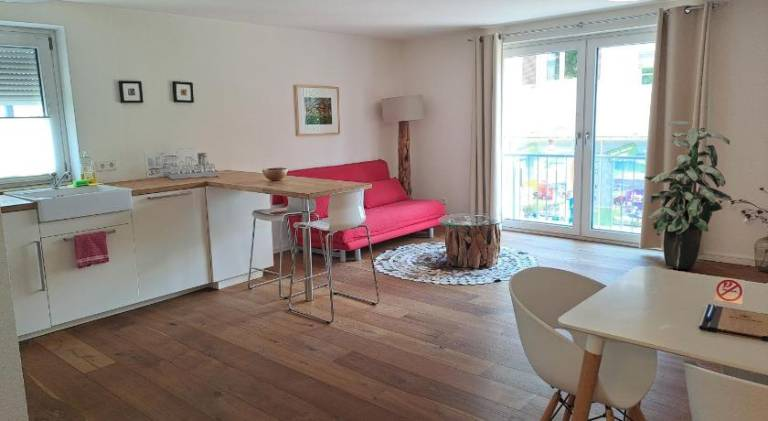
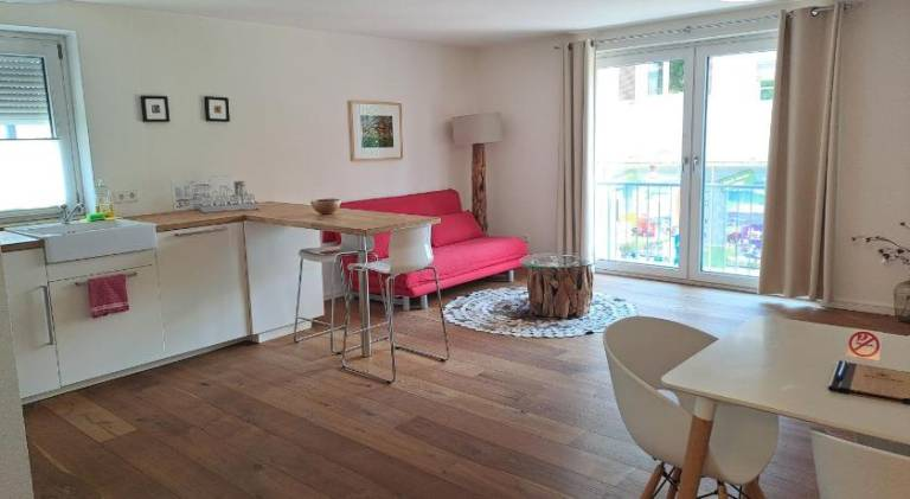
- indoor plant (684, 195)
